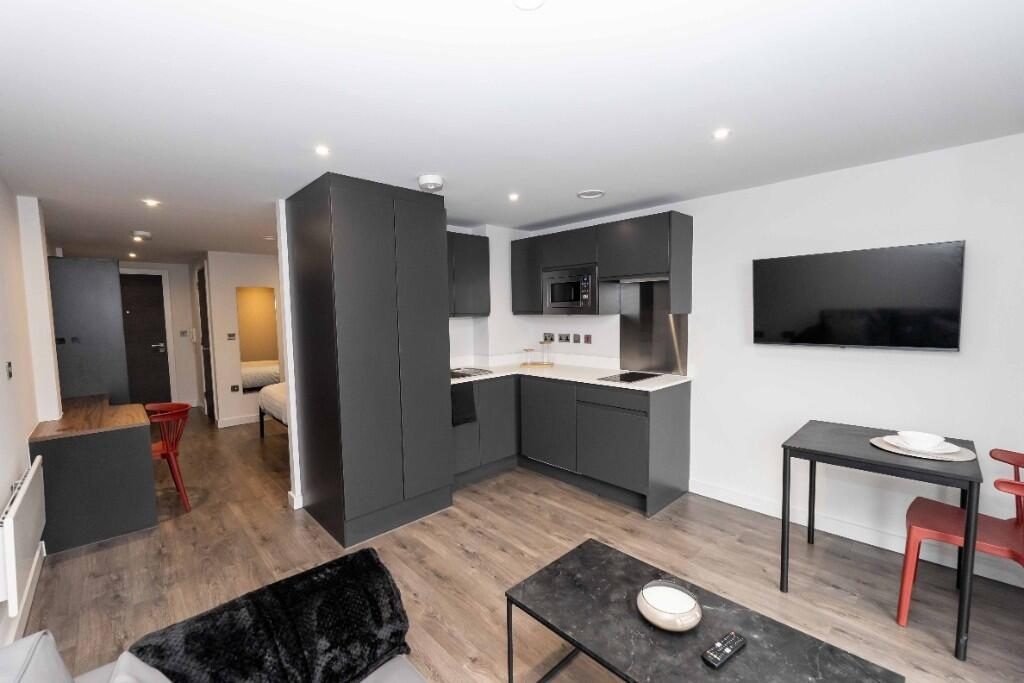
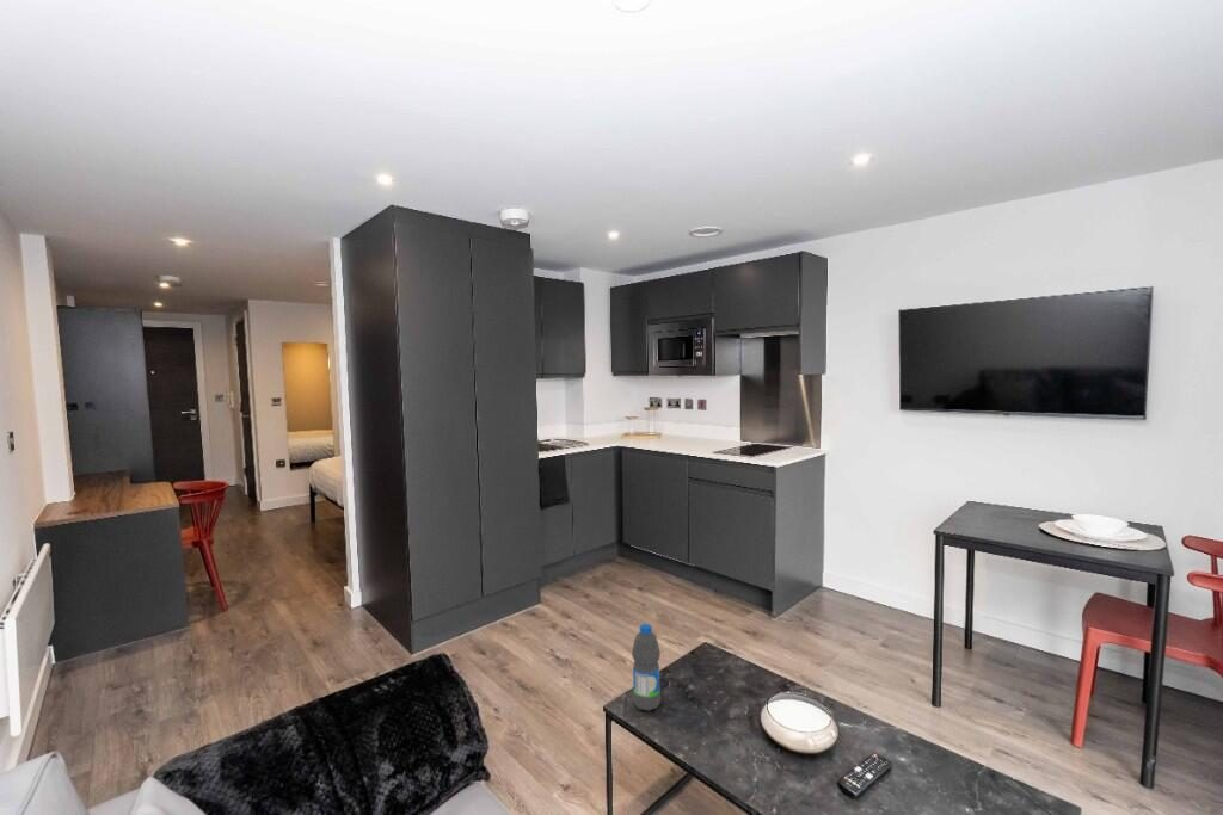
+ water bottle (646, 665)
